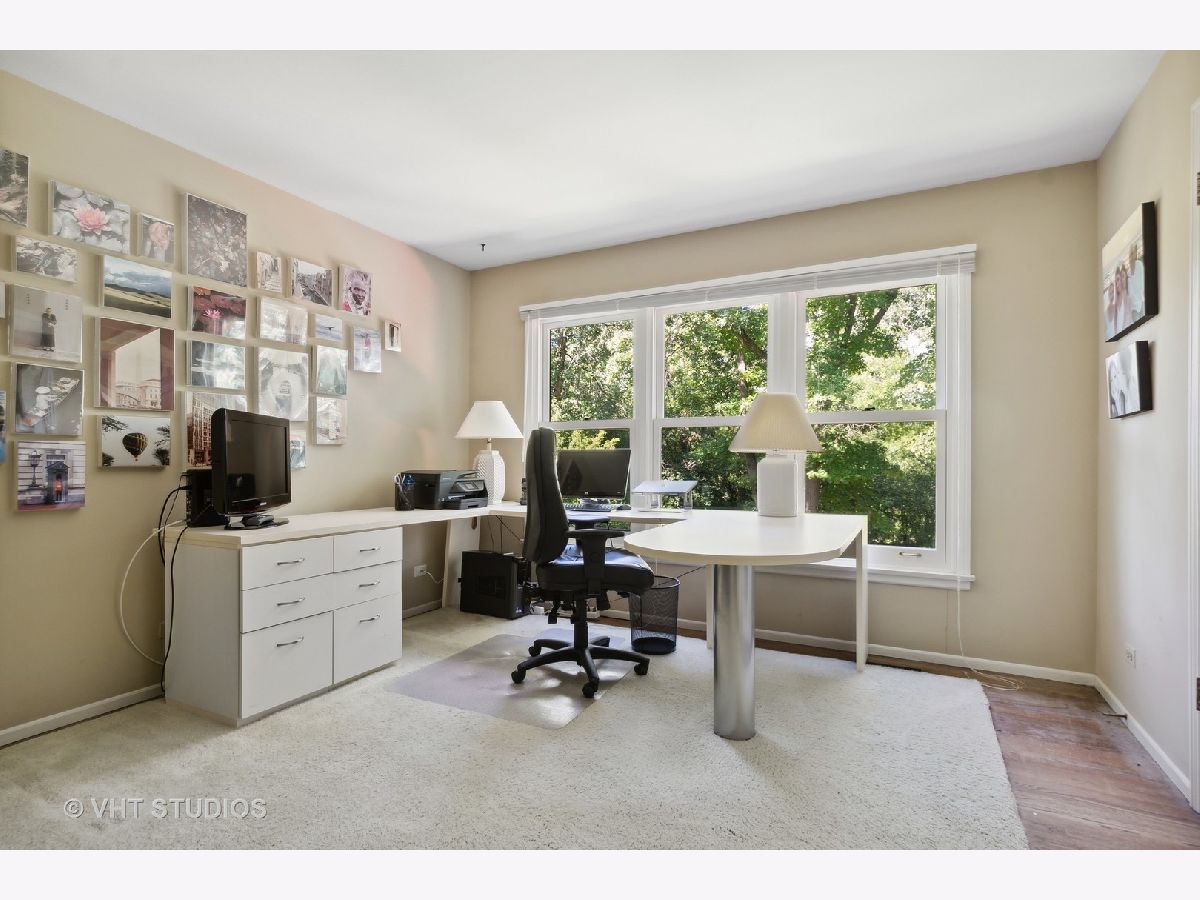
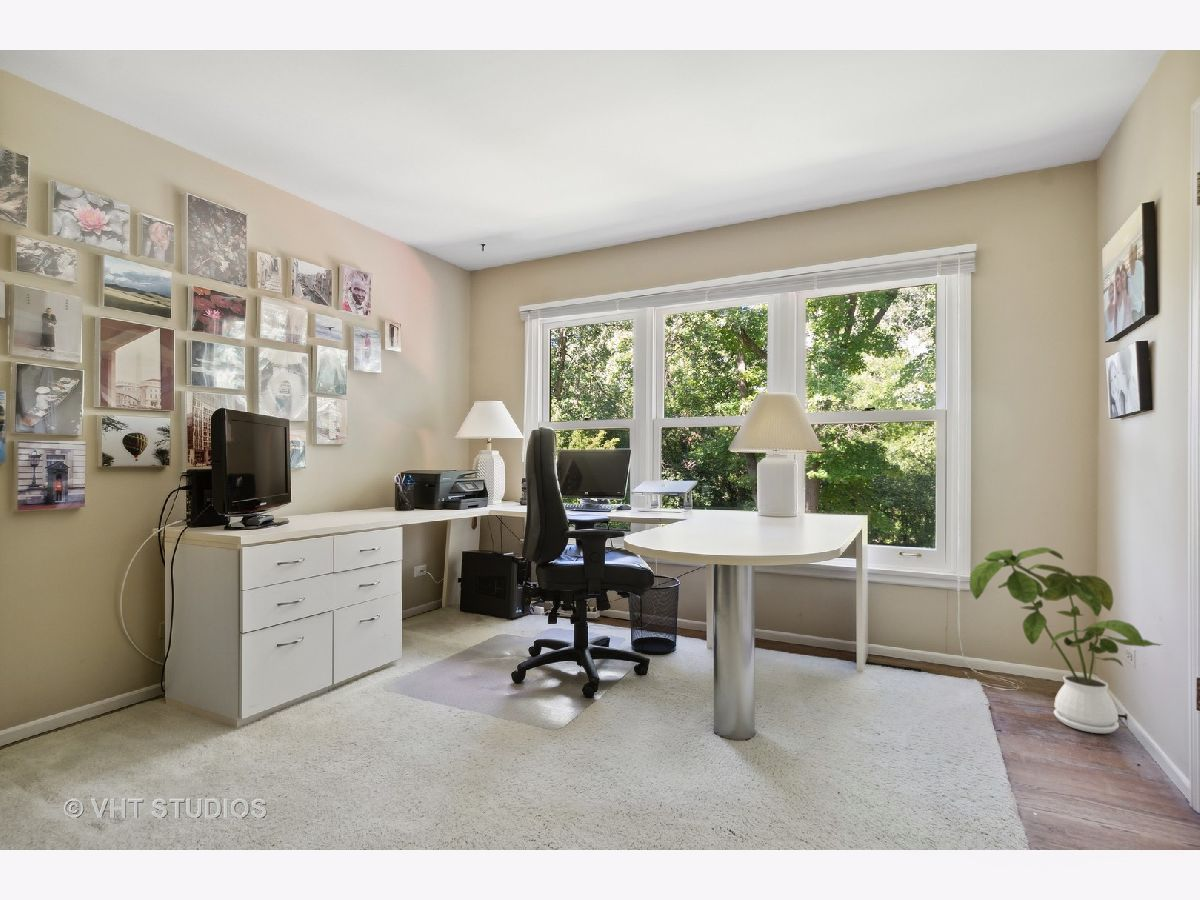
+ house plant (1051, 635)
